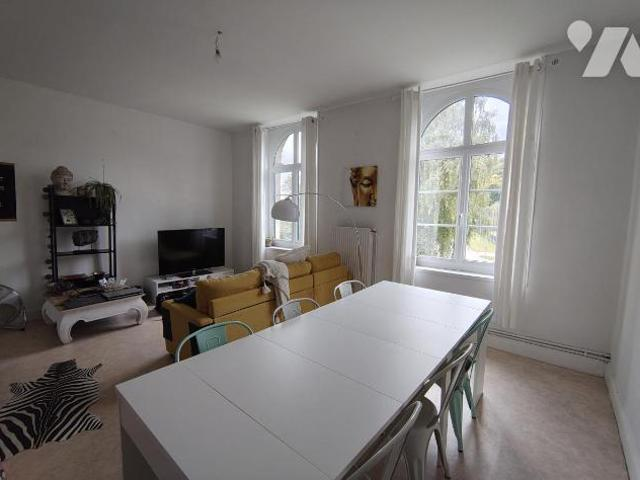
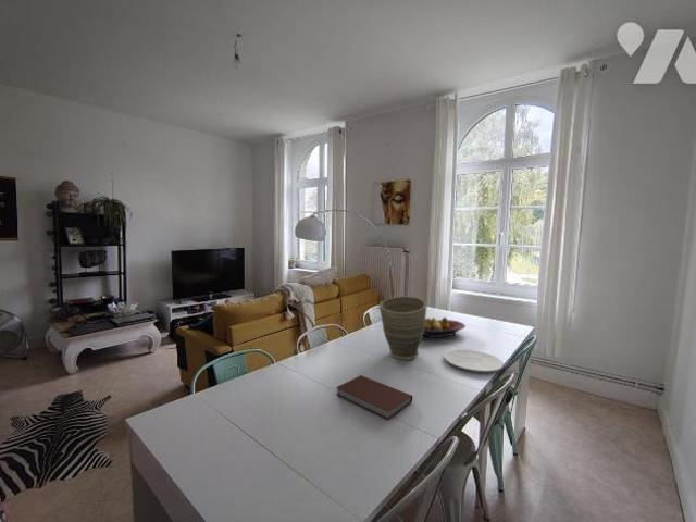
+ fruit bowl (435, 325)
+ book (373, 394)
+ plate (472, 360)
+ vase (401, 328)
